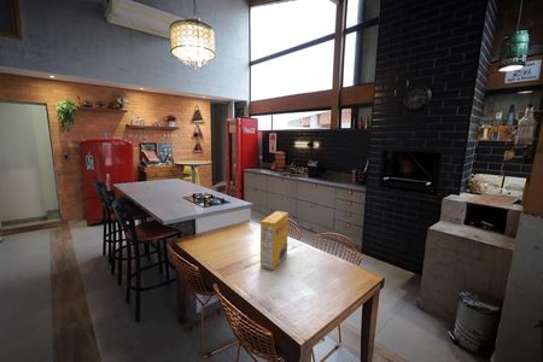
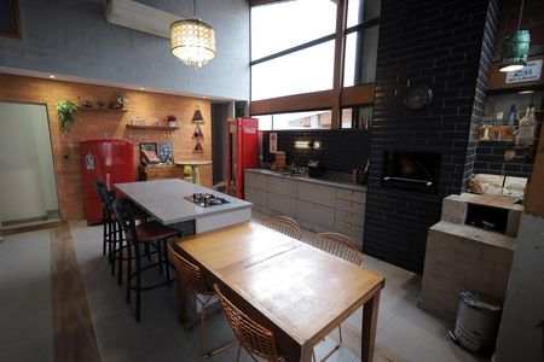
- cereal box (274, 238)
